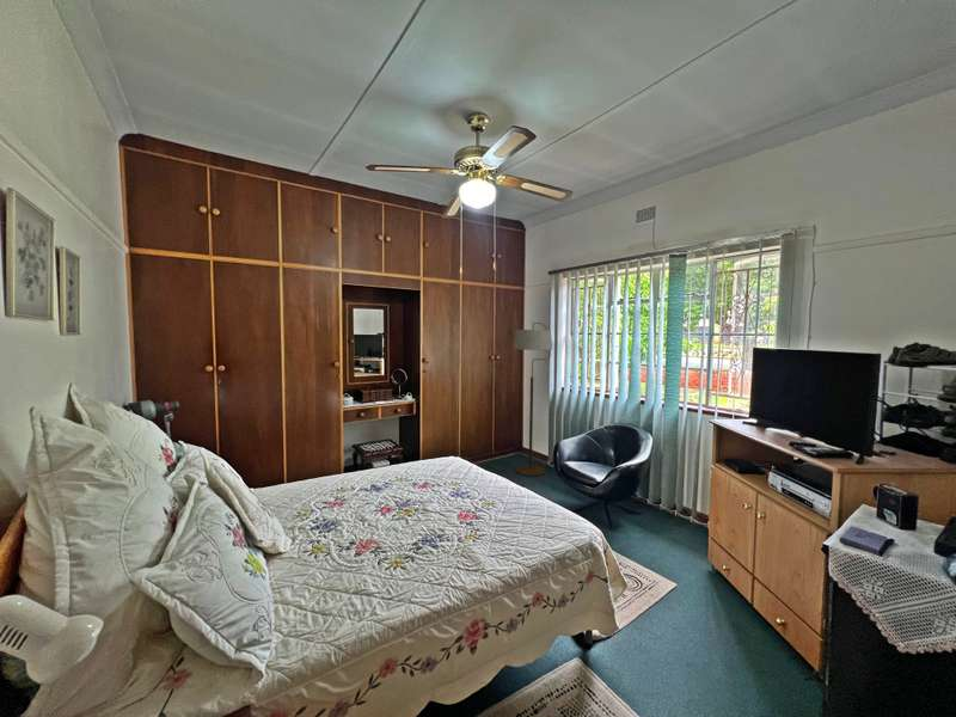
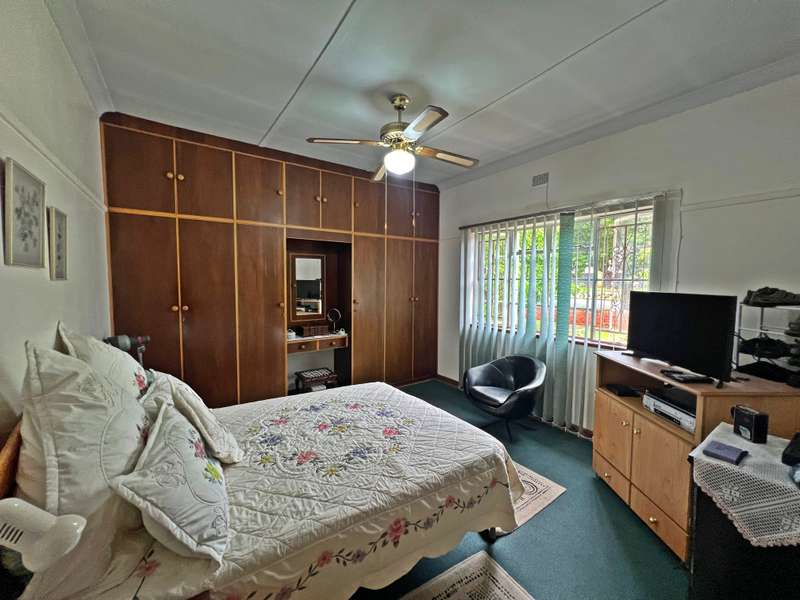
- floor lamp (532, 397)
